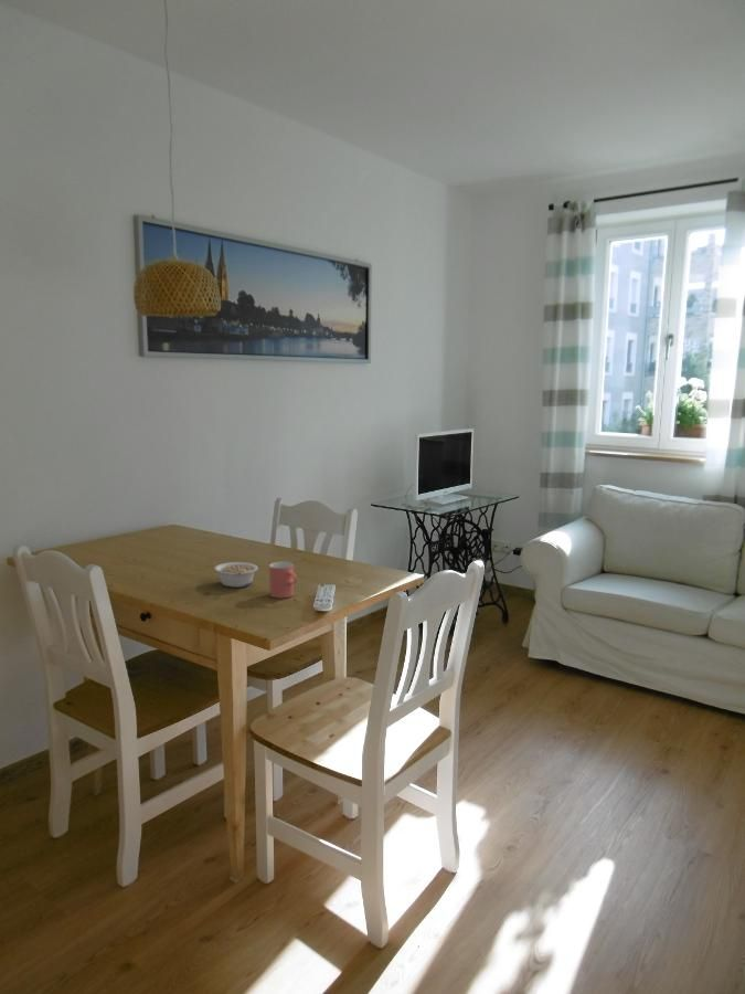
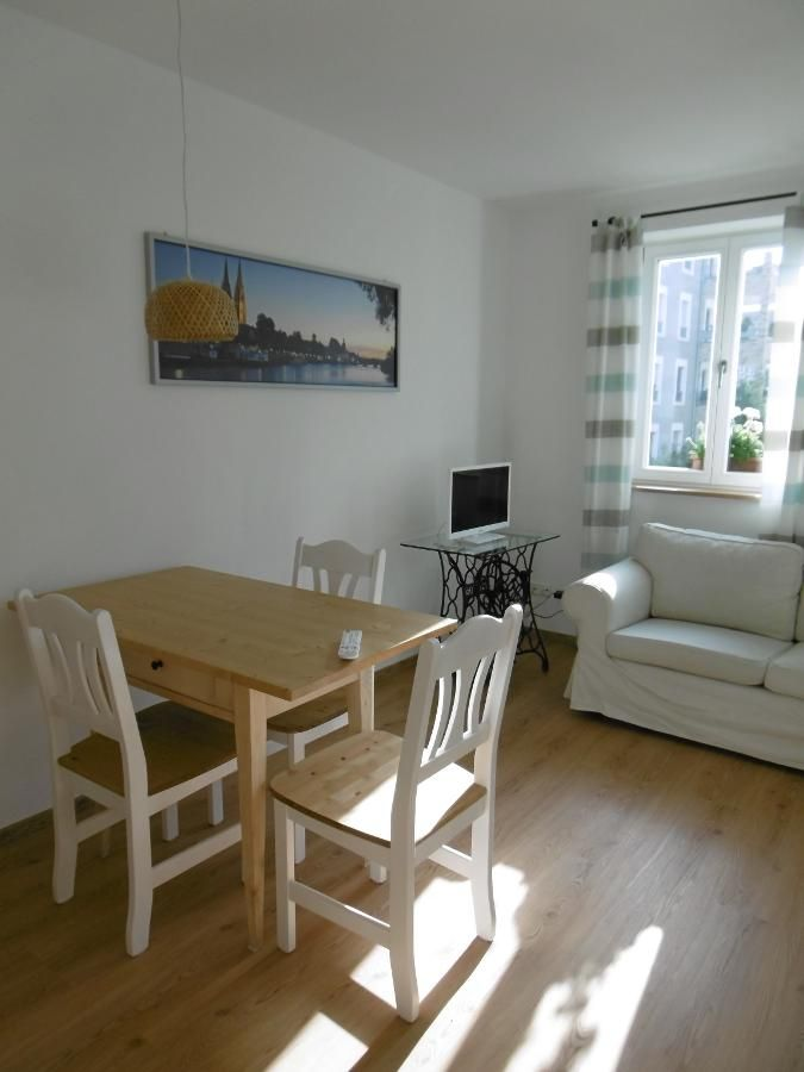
- legume (237, 573)
- cup (285, 581)
